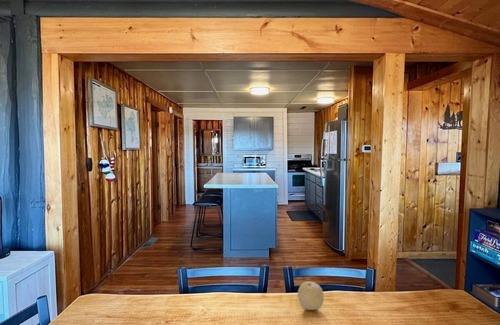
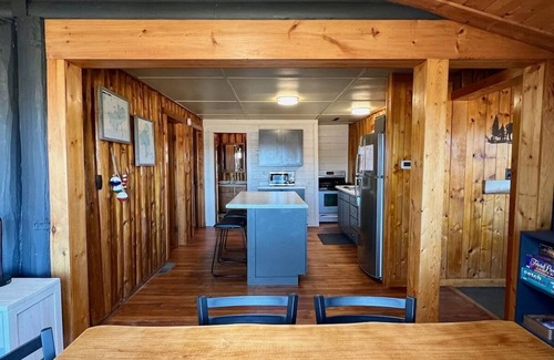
- fruit (310, 296)
